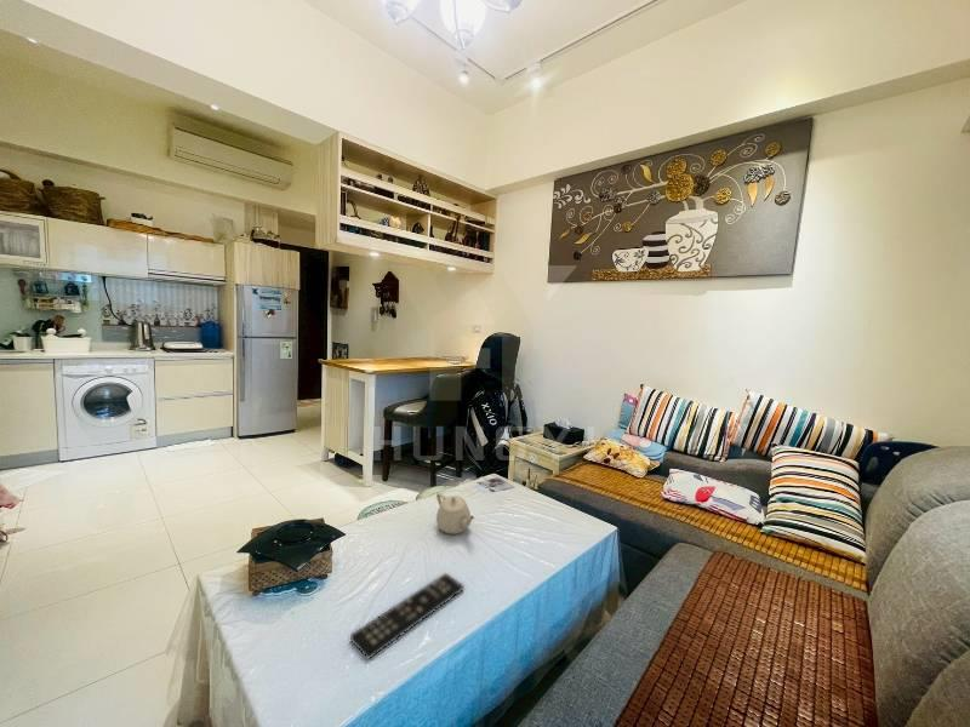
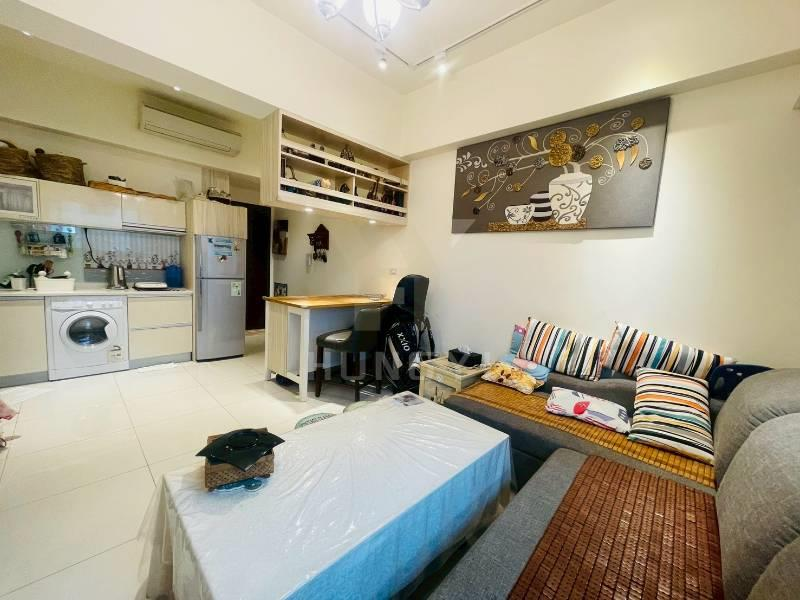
- remote control (412, 608)
- teapot (456, 513)
